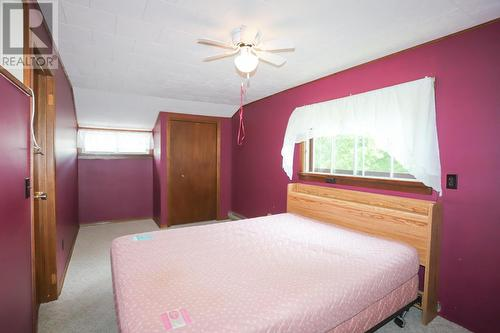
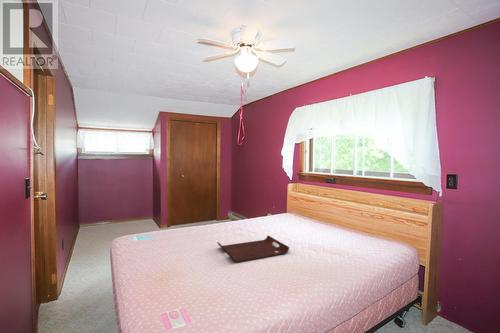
+ serving tray (252, 247)
